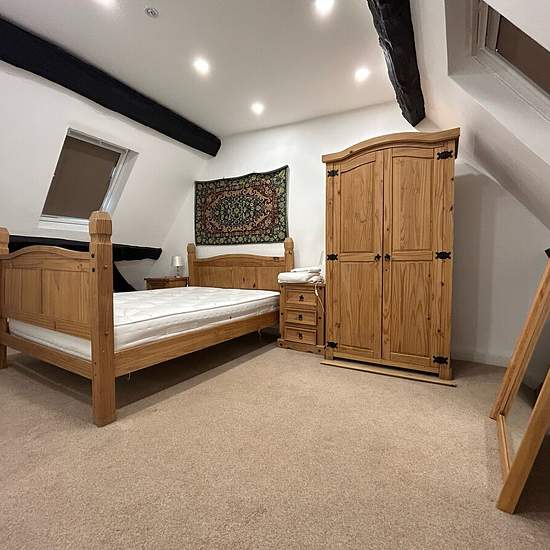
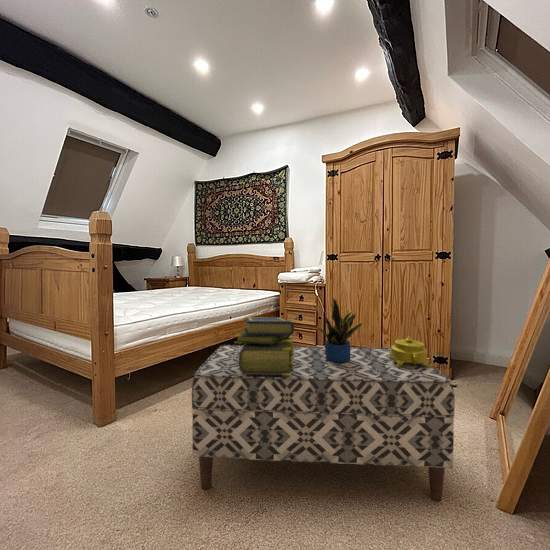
+ potted plant (342, 328)
+ bench (315, 411)
+ stack of books (266, 341)
+ decorative box (408, 349)
